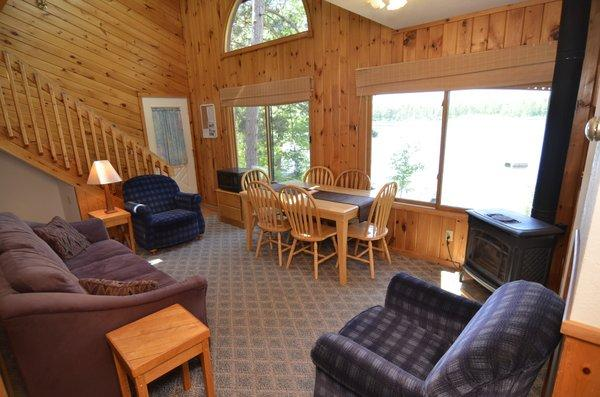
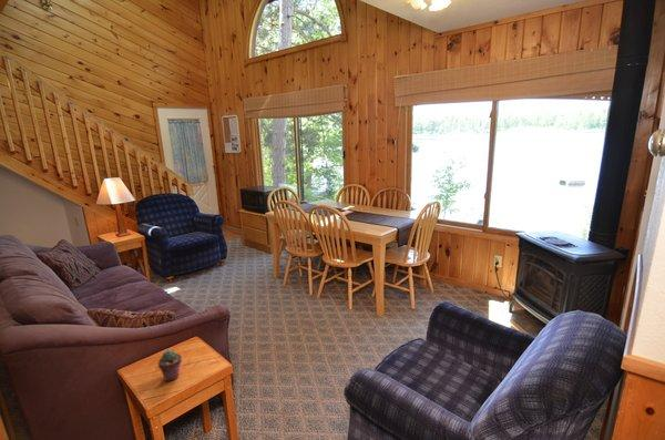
+ potted succulent (170, 364)
